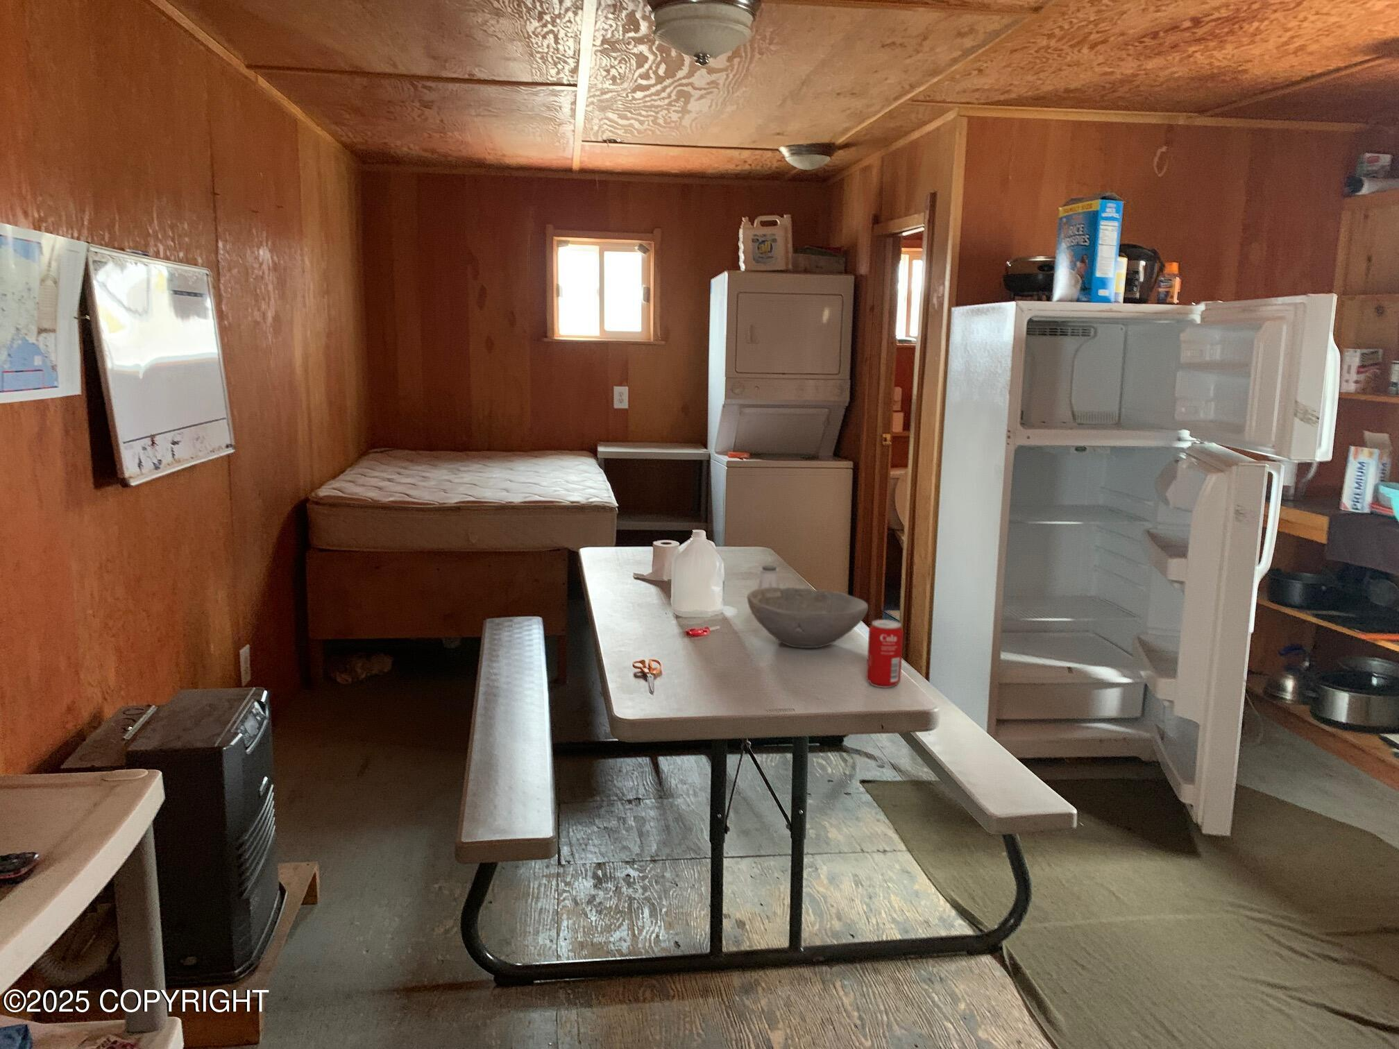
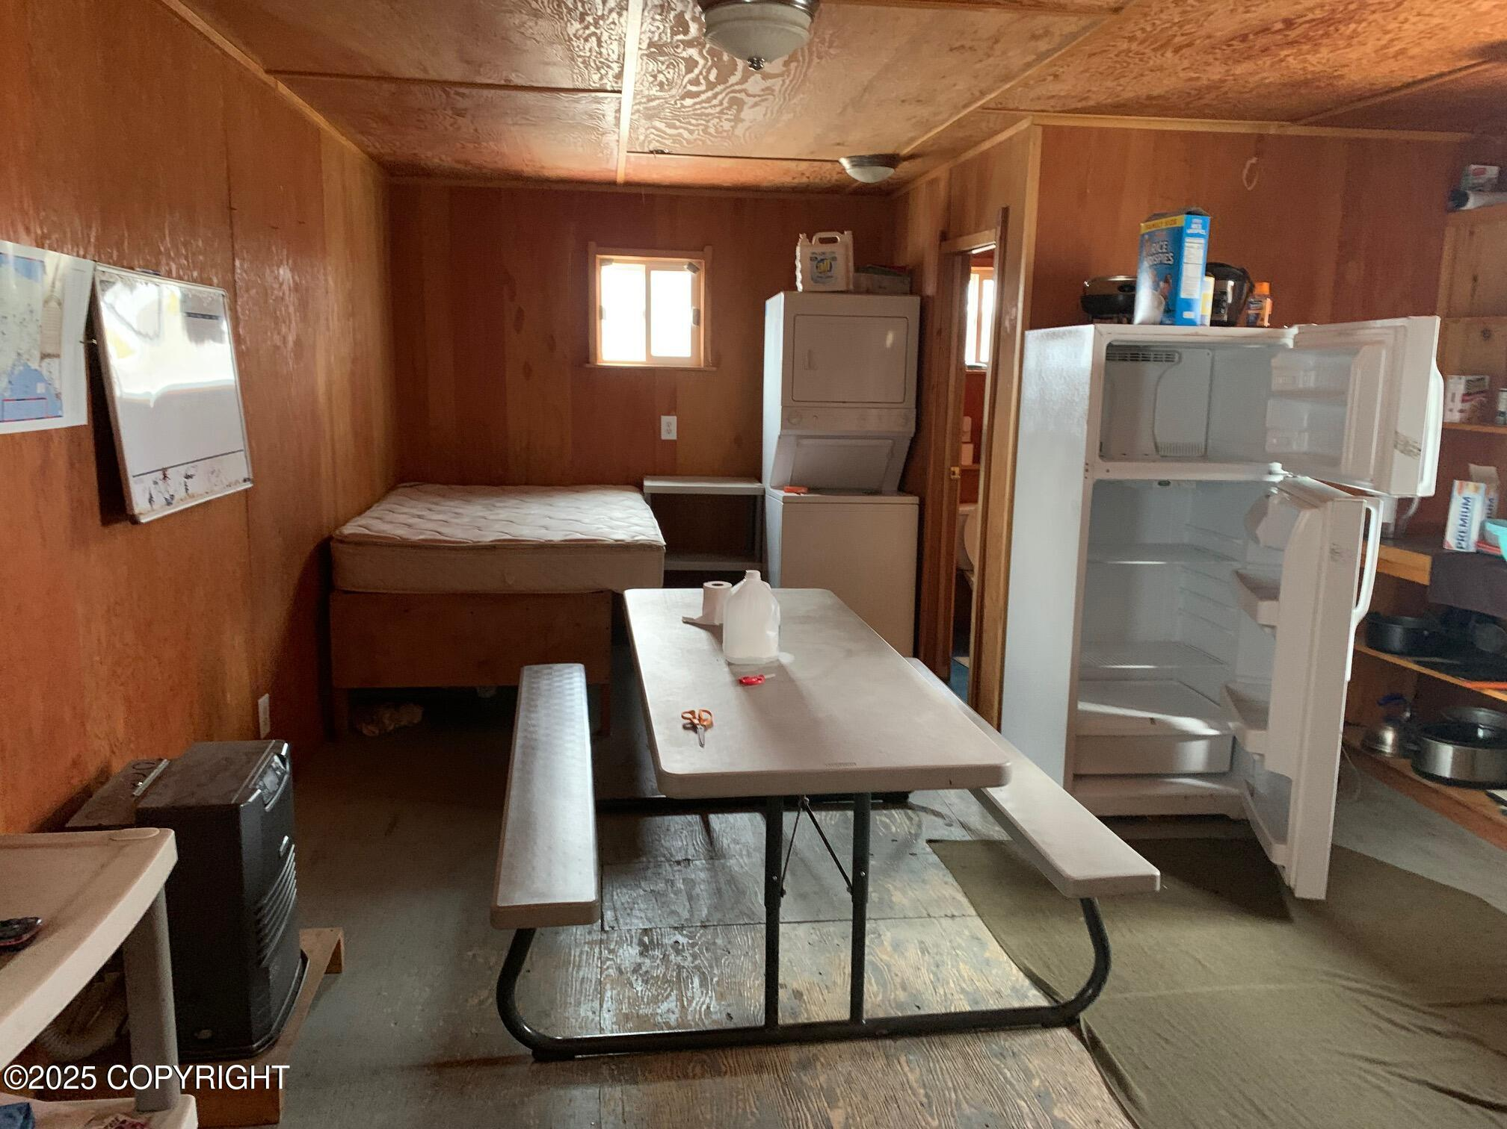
- beverage can (885, 652)
- bowl (805, 619)
- saltshaker (768, 586)
